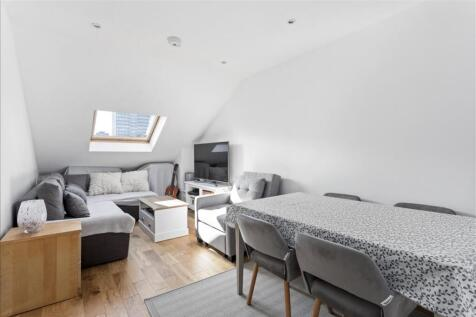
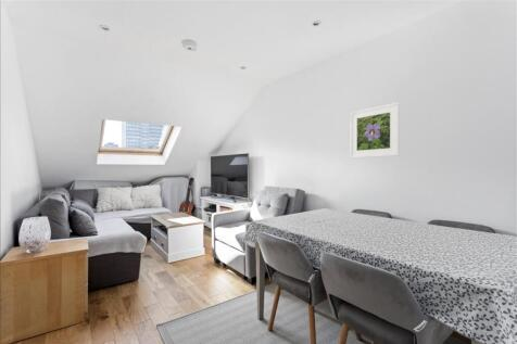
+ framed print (373, 132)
